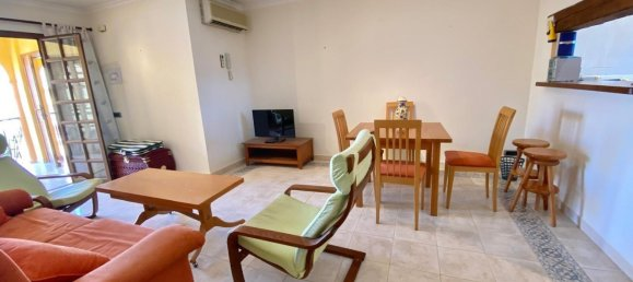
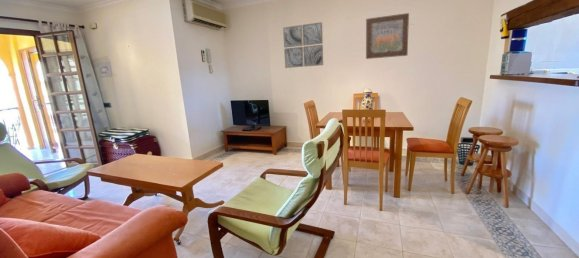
+ wall art (302, 45)
+ wall art (386, 37)
